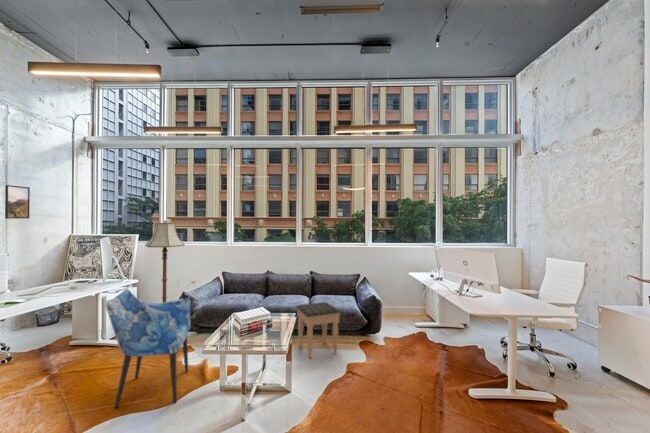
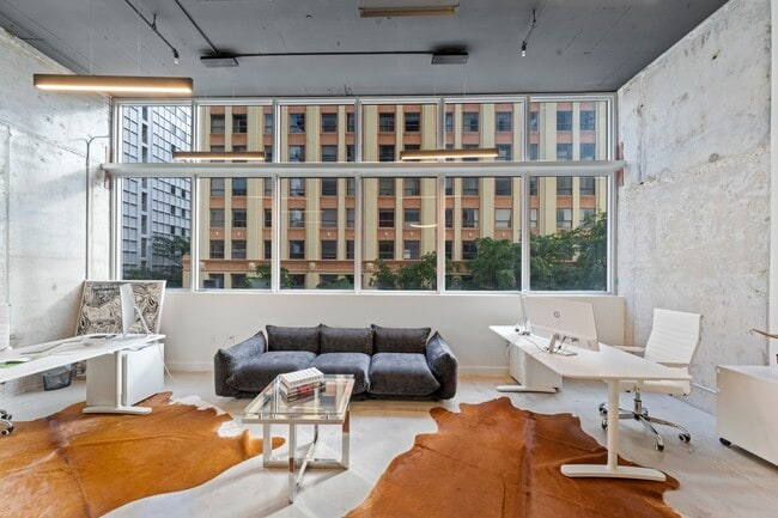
- footstool (317, 324)
- floor lamp (164, 269)
- armchair (148, 341)
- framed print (17, 202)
